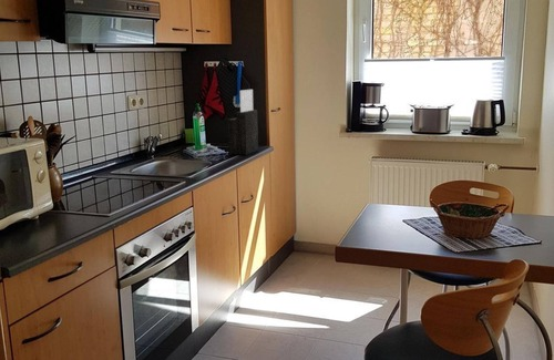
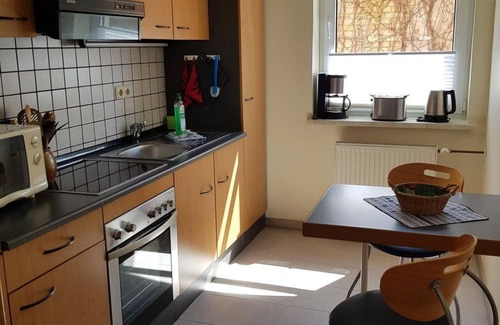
- knife block (240, 121)
